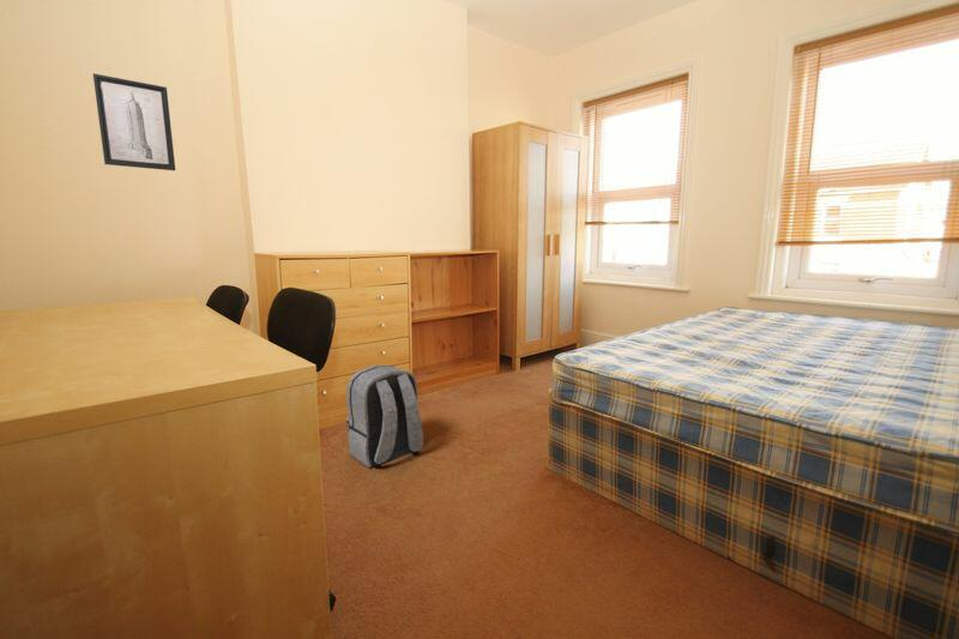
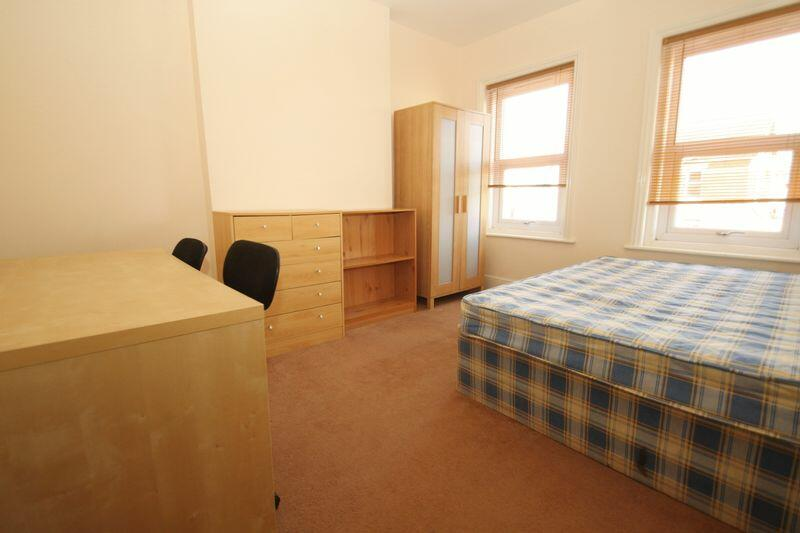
- backpack (386, 411)
- wall art (135, 125)
